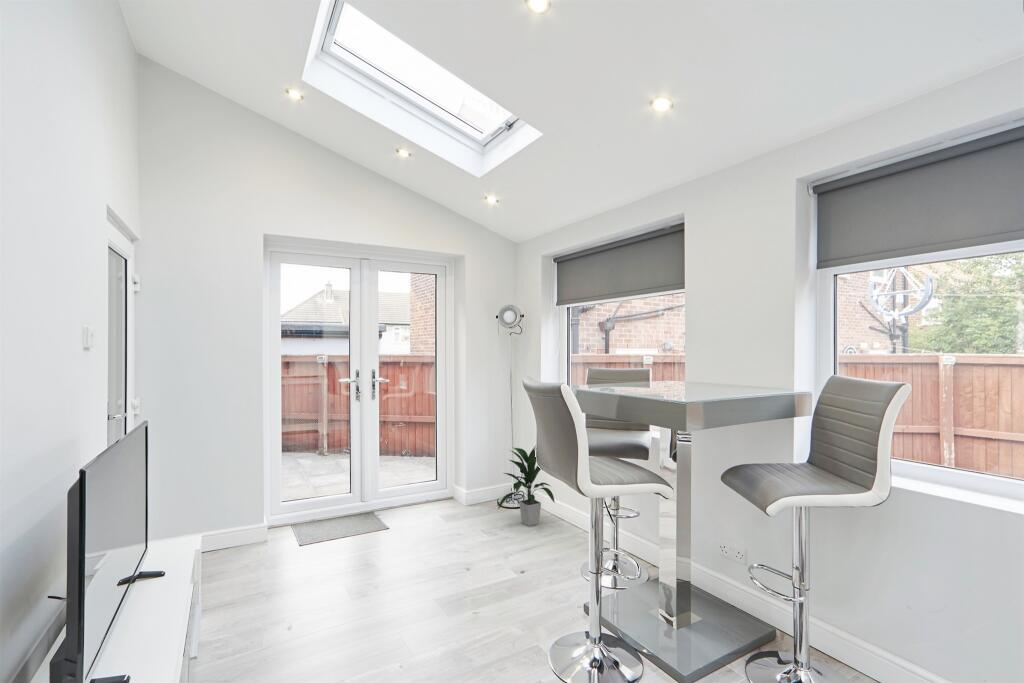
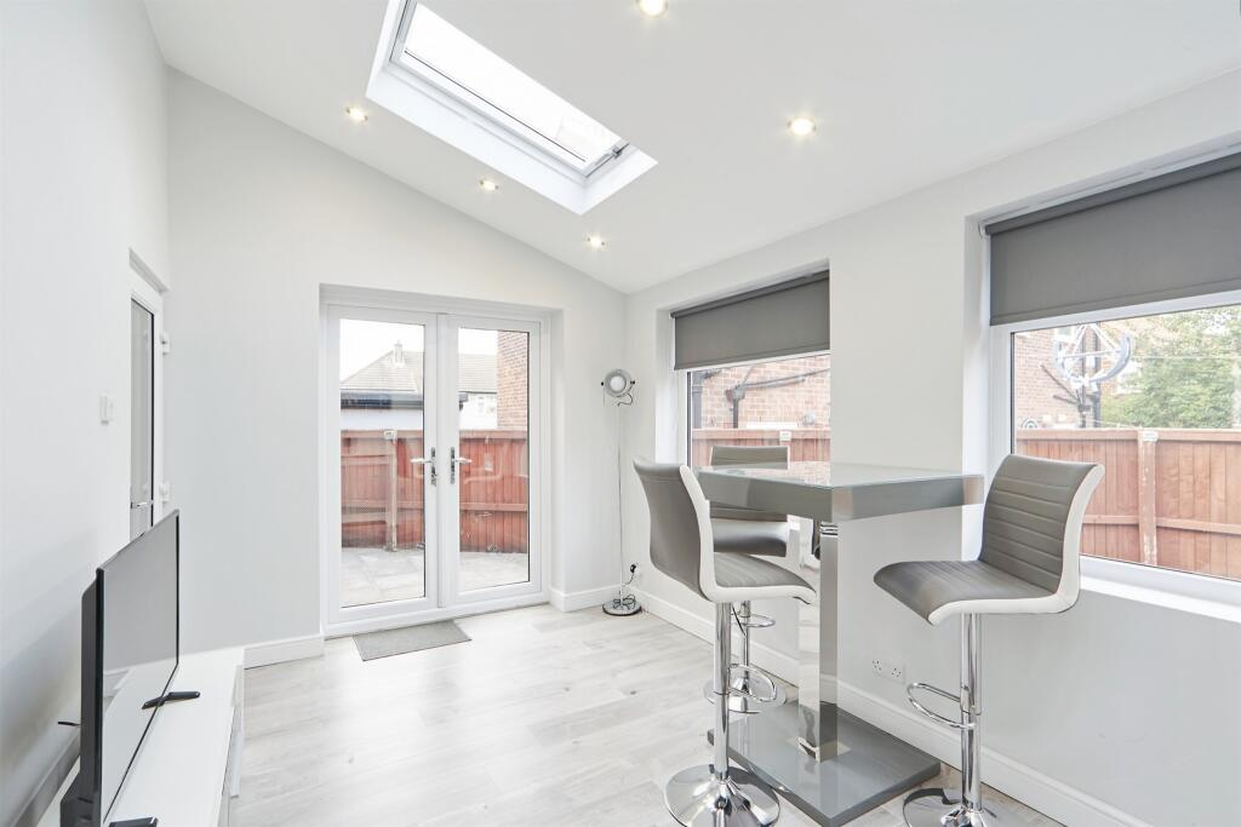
- indoor plant (527, 483)
